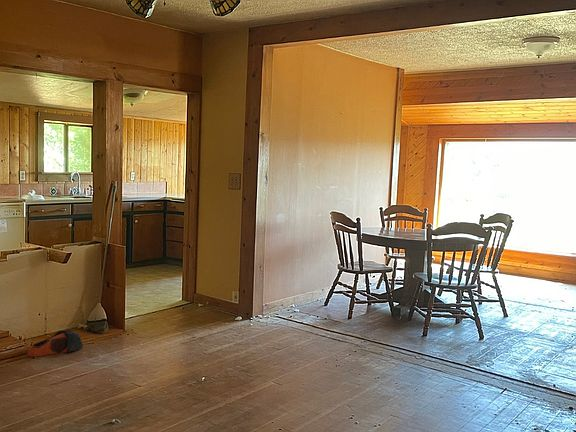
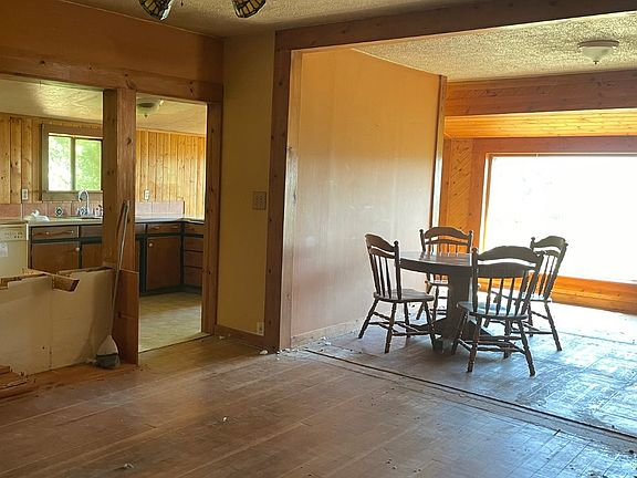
- bag (53, 341)
